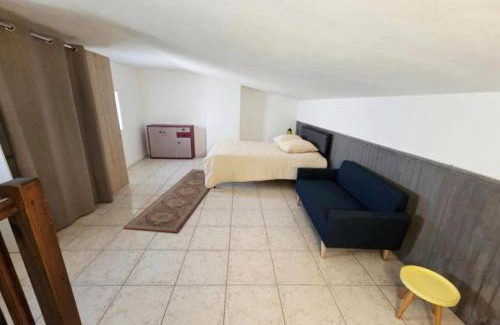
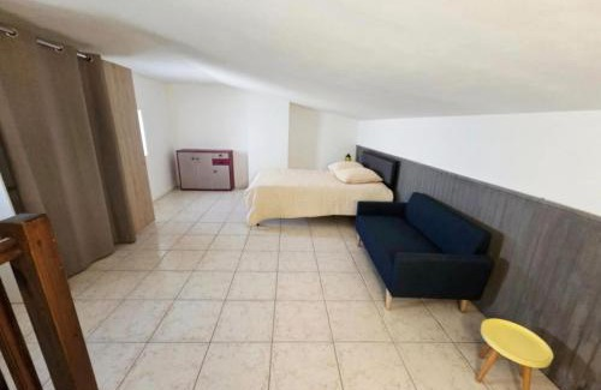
- rug (187, 191)
